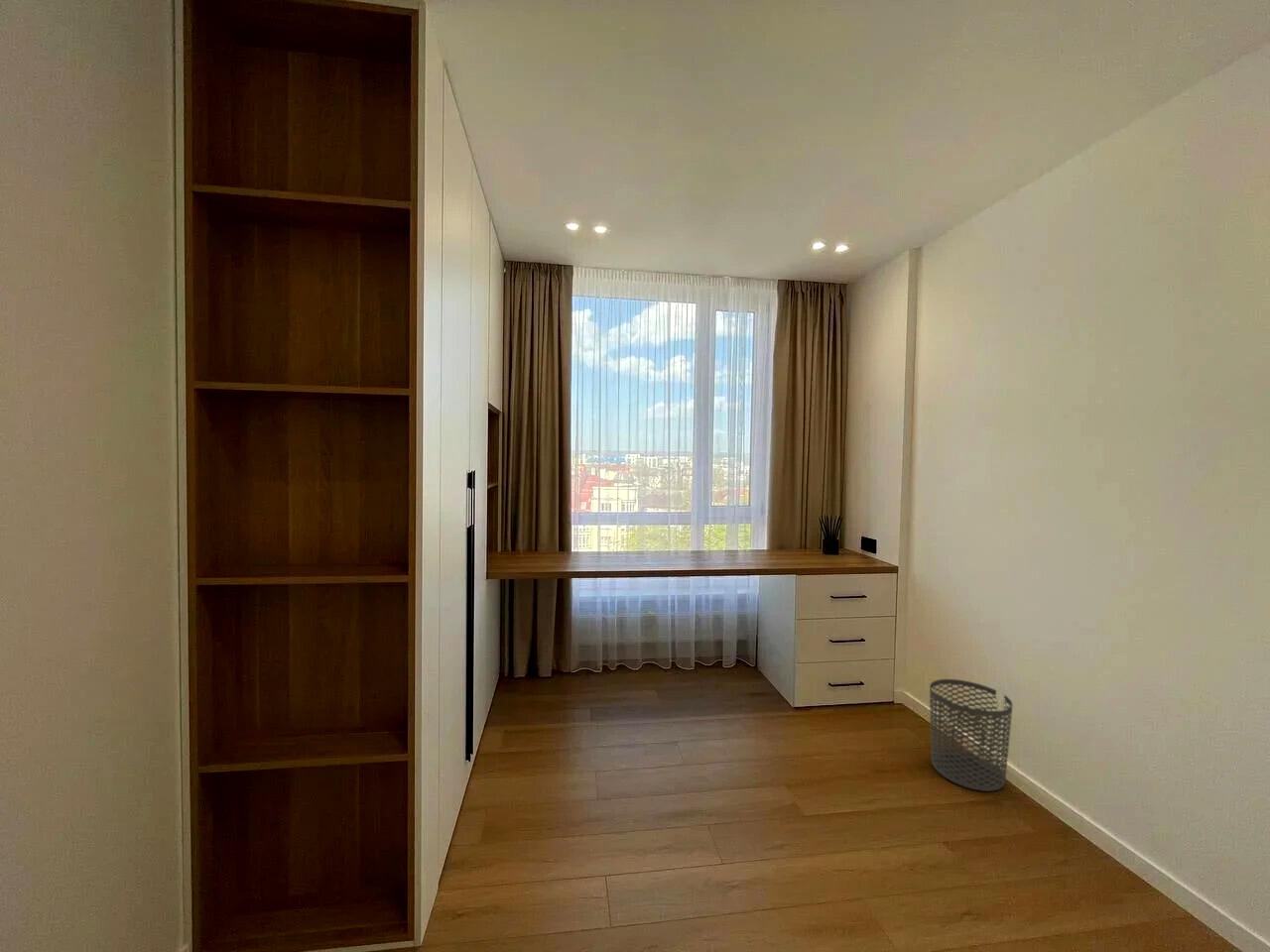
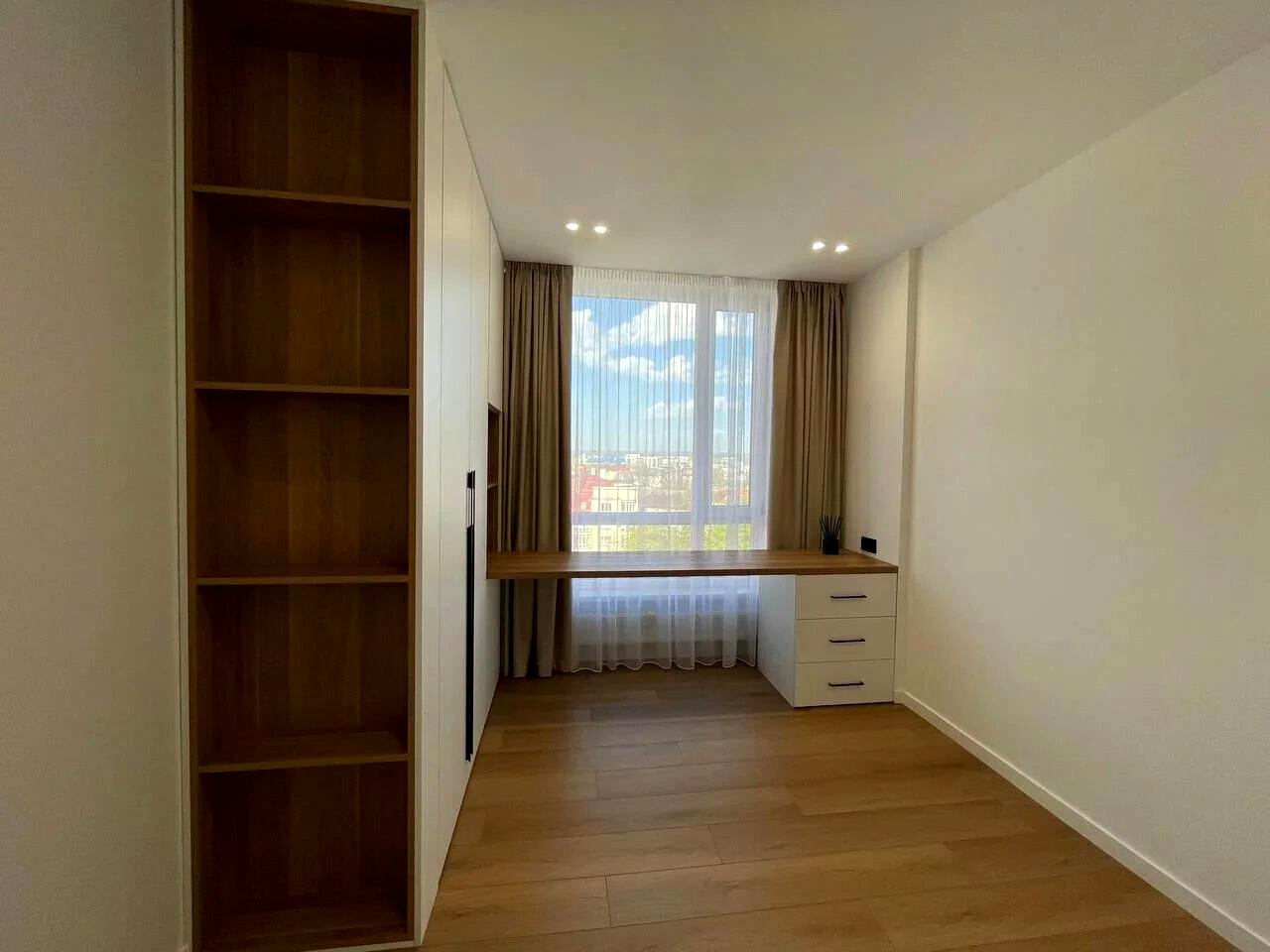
- waste bin (967, 733)
